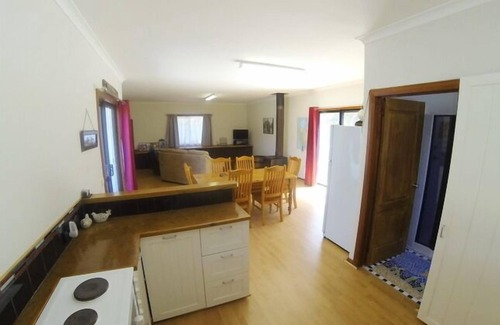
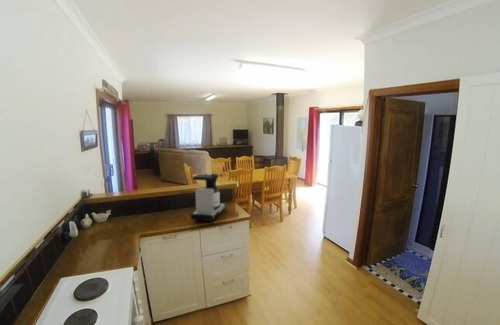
+ coffee maker (209, 194)
